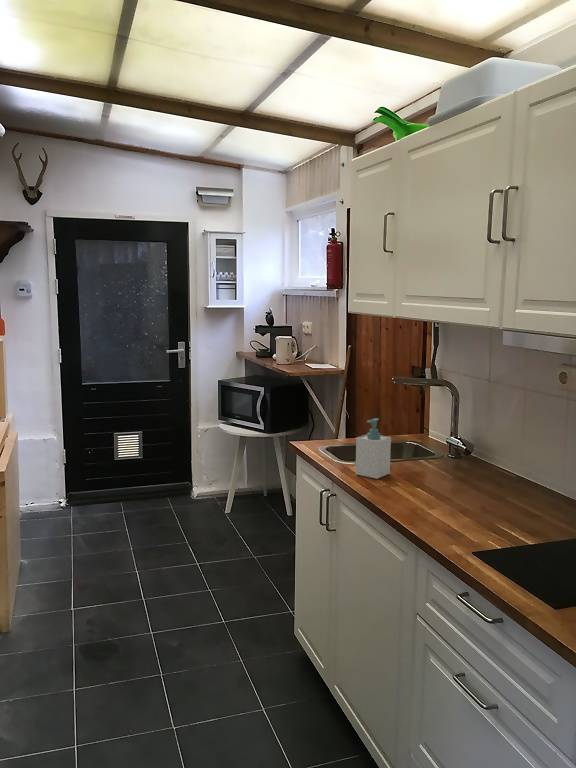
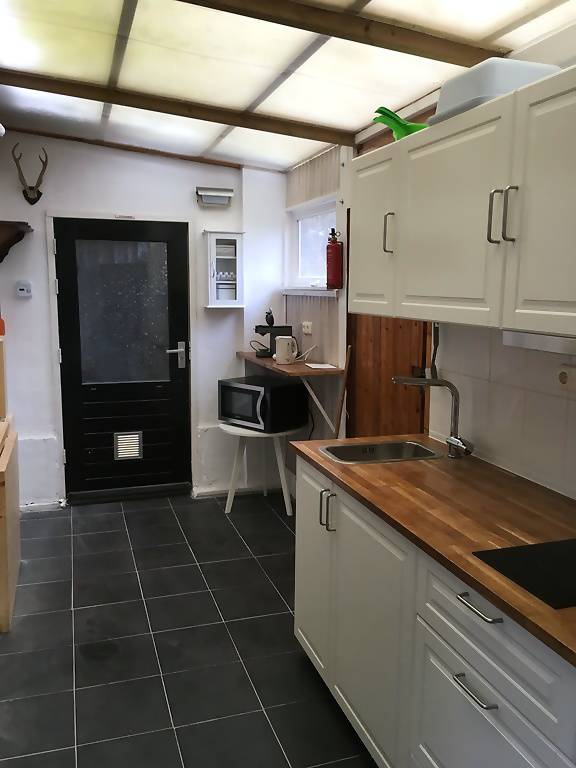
- soap bottle (373, 446)
